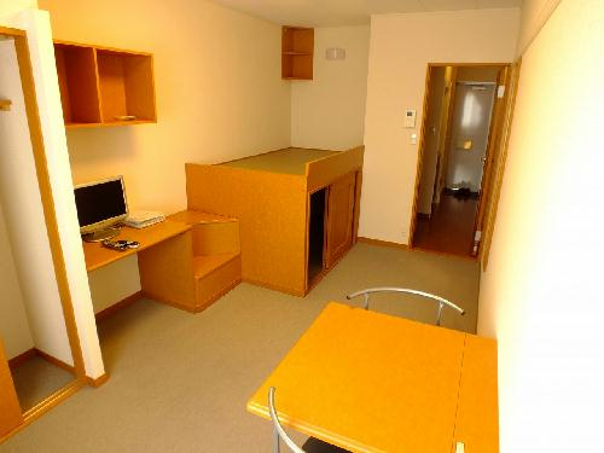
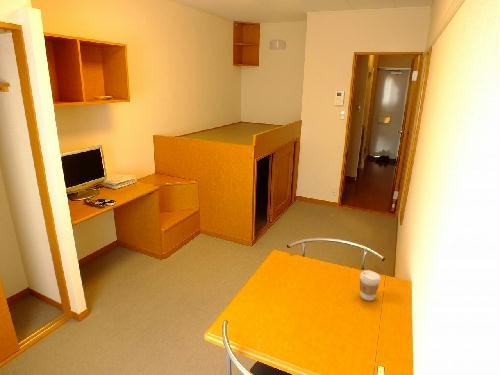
+ coffee cup (369, 285)
